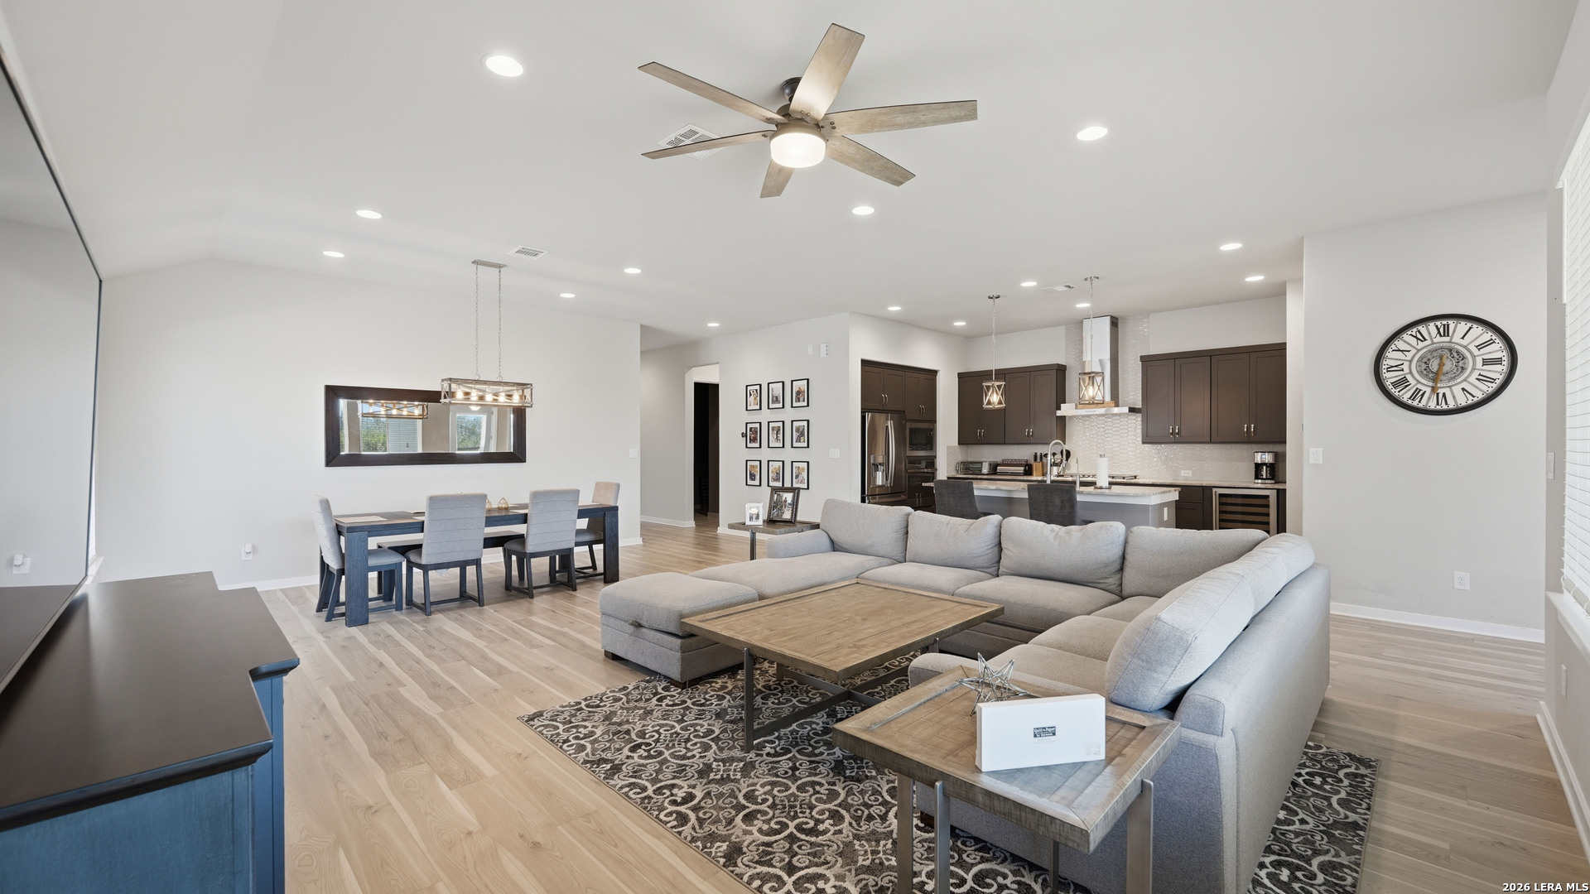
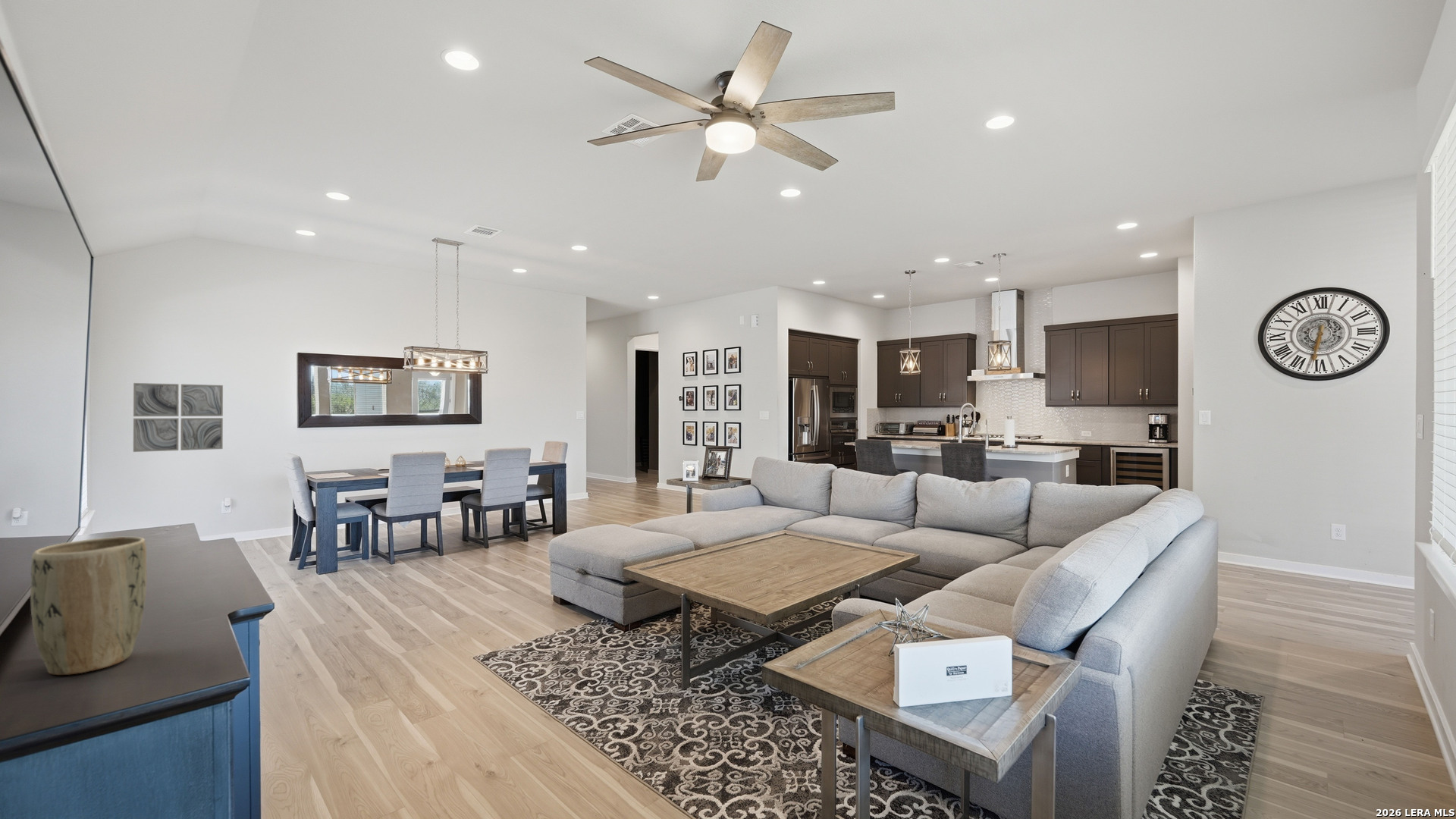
+ plant pot (92, 604)
+ wall art (178, 418)
